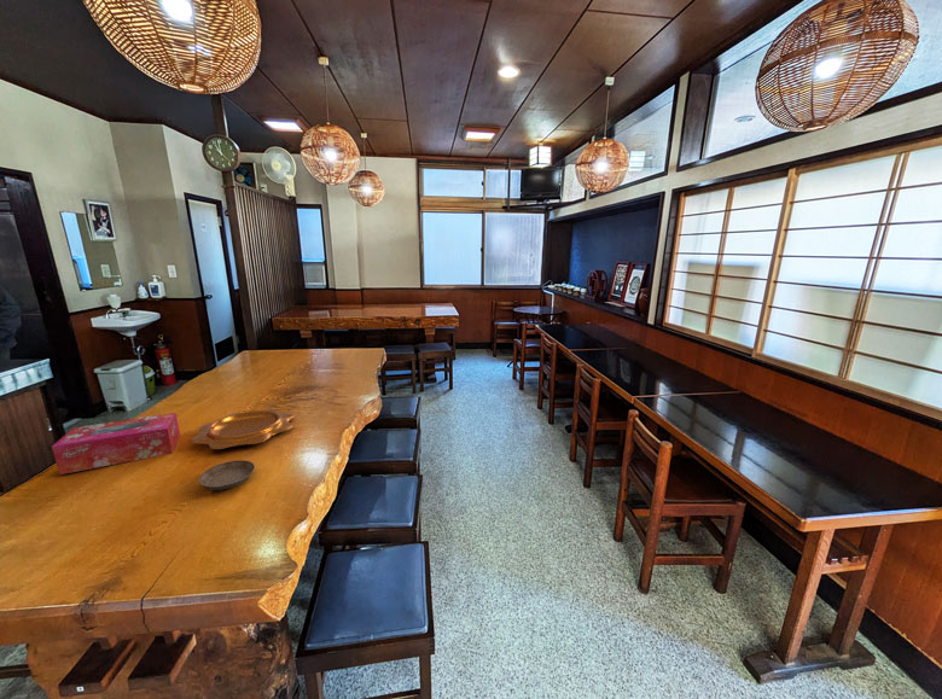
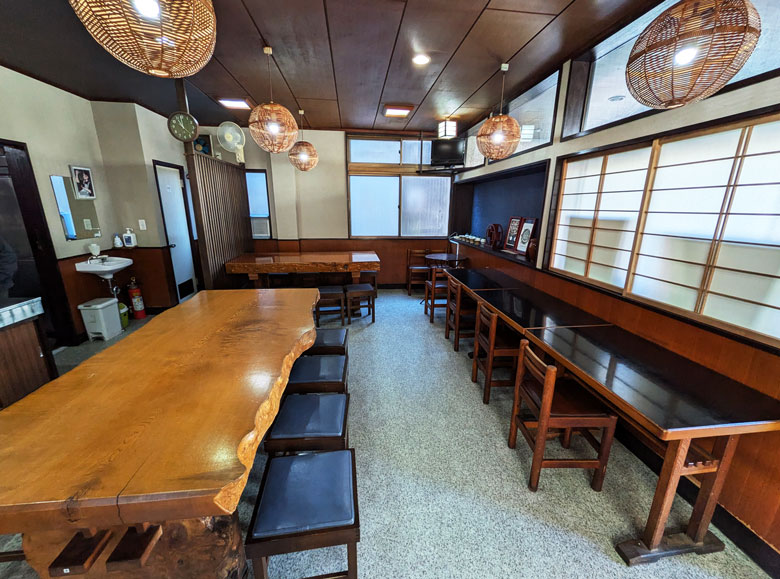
- saucer (227, 476)
- decorative bowl (245, 426)
- tissue box (123, 441)
